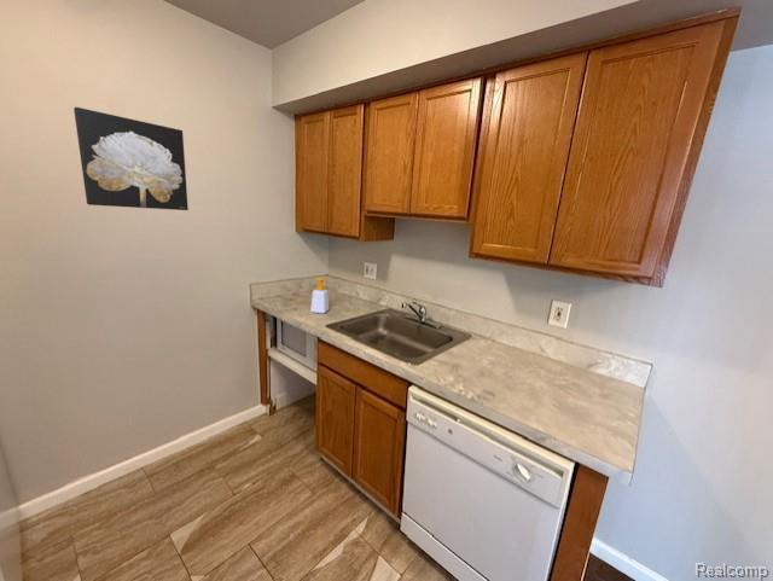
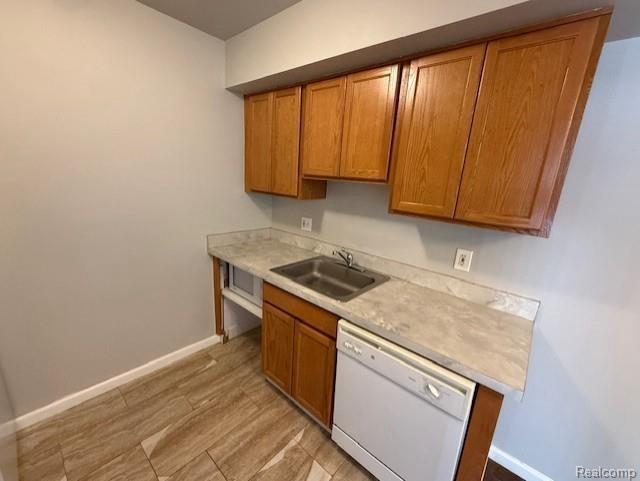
- soap bottle (322, 295)
- wall art (136, 164)
